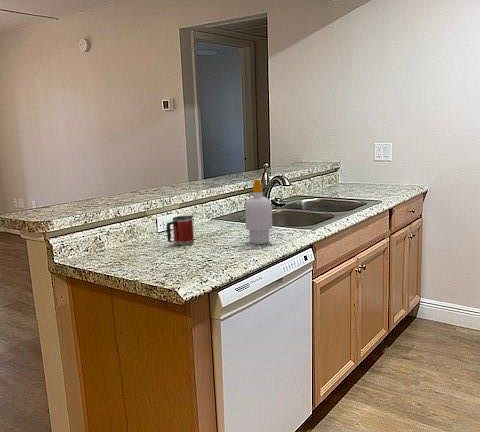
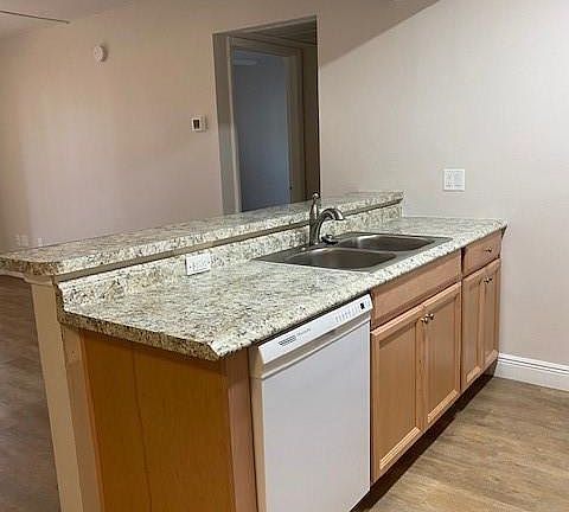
- mug (180, 230)
- soap bottle (258, 211)
